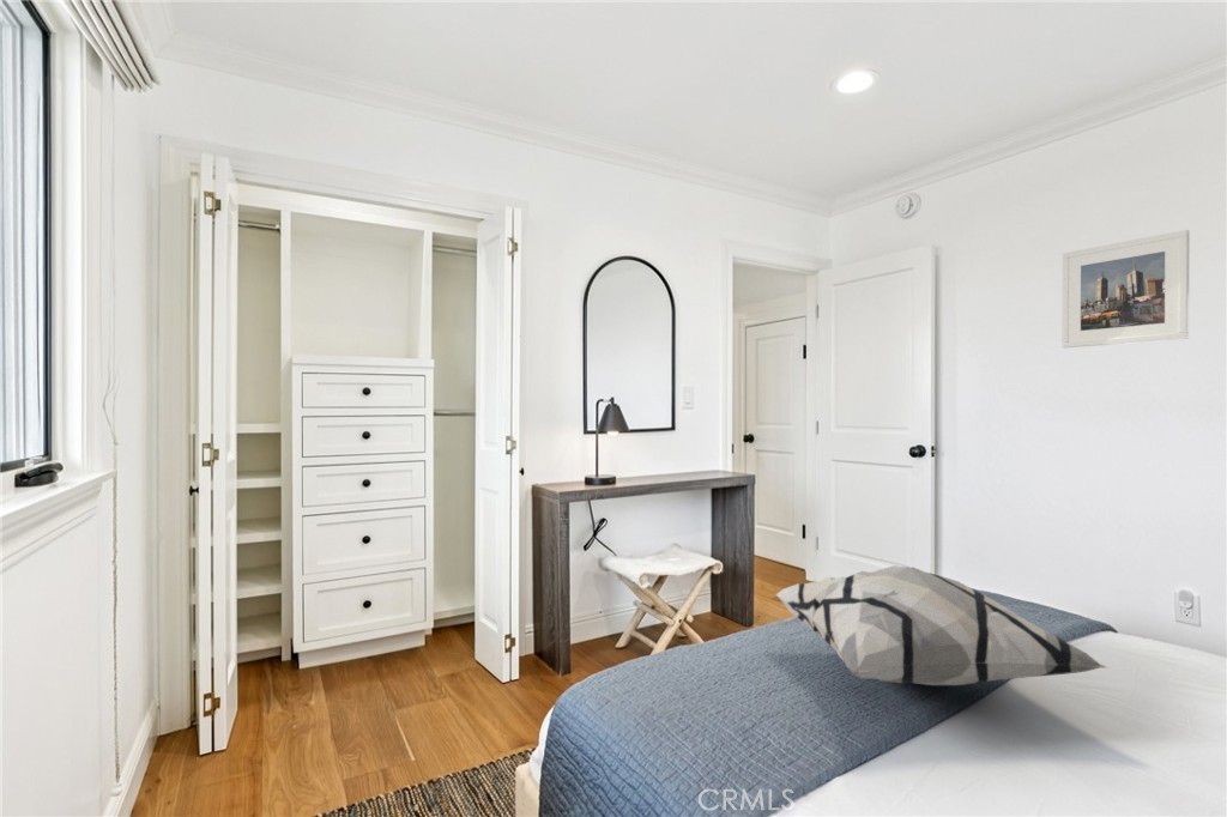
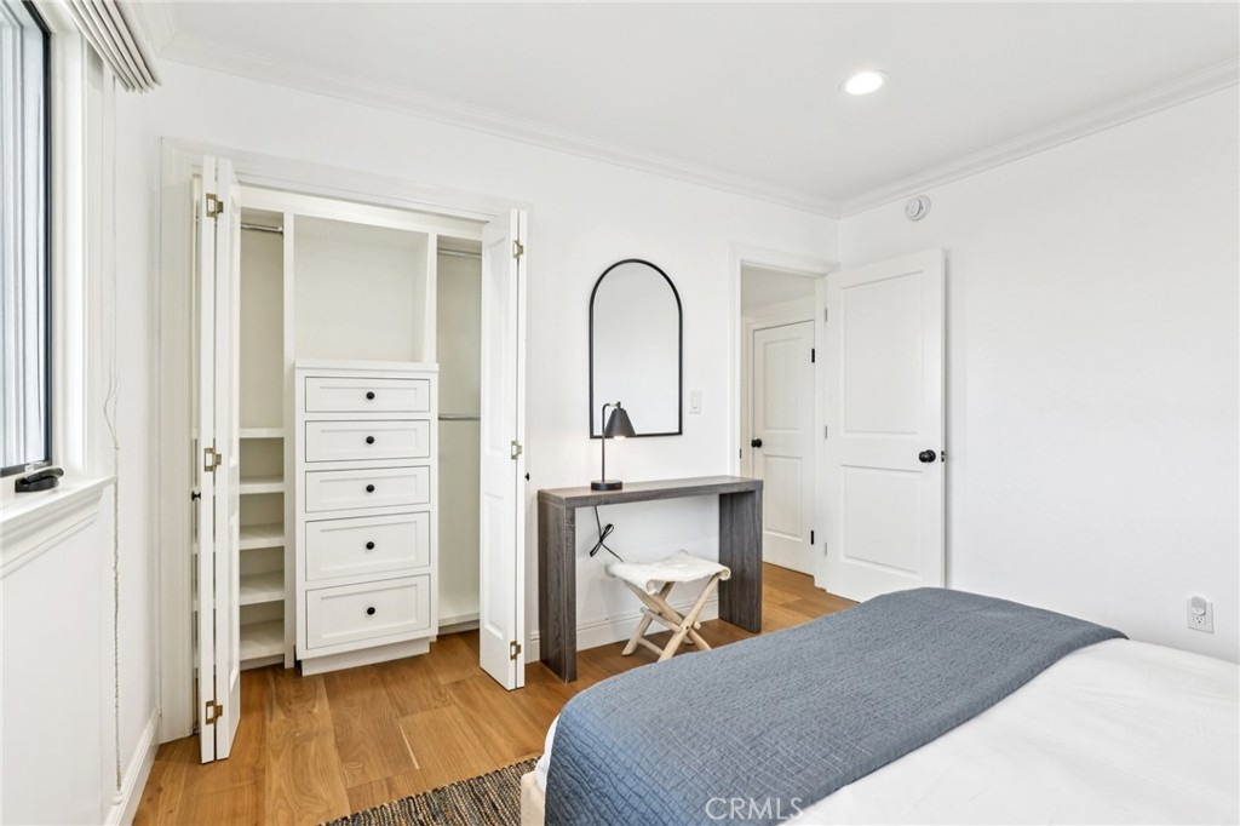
- decorative pillow (912, 624)
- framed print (1120, 292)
